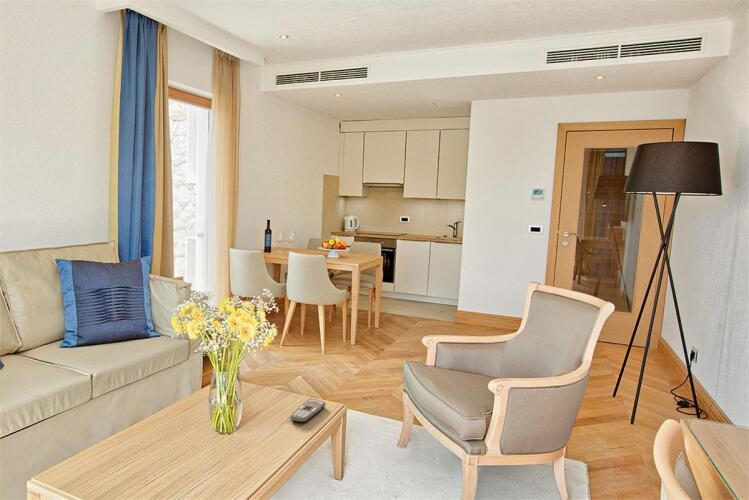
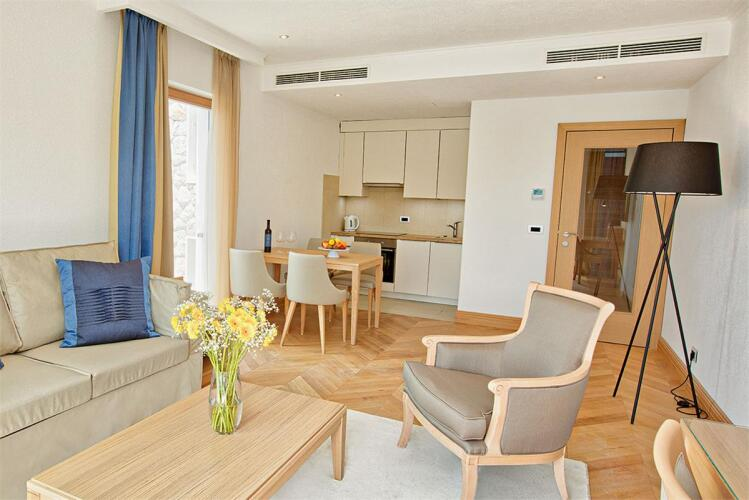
- remote control (307, 410)
